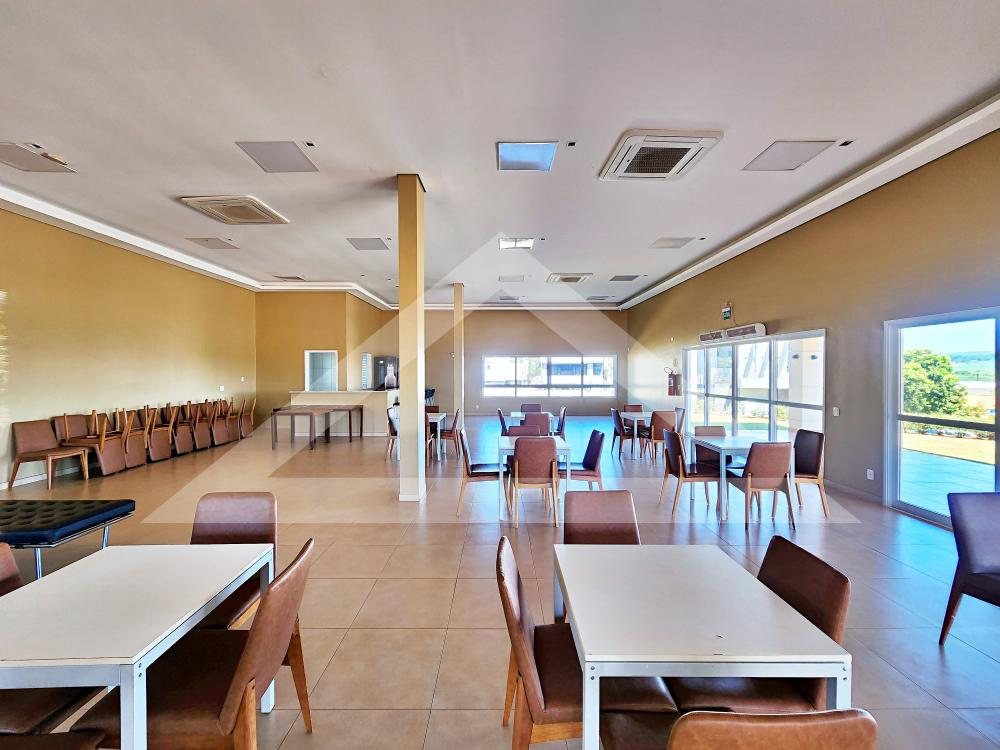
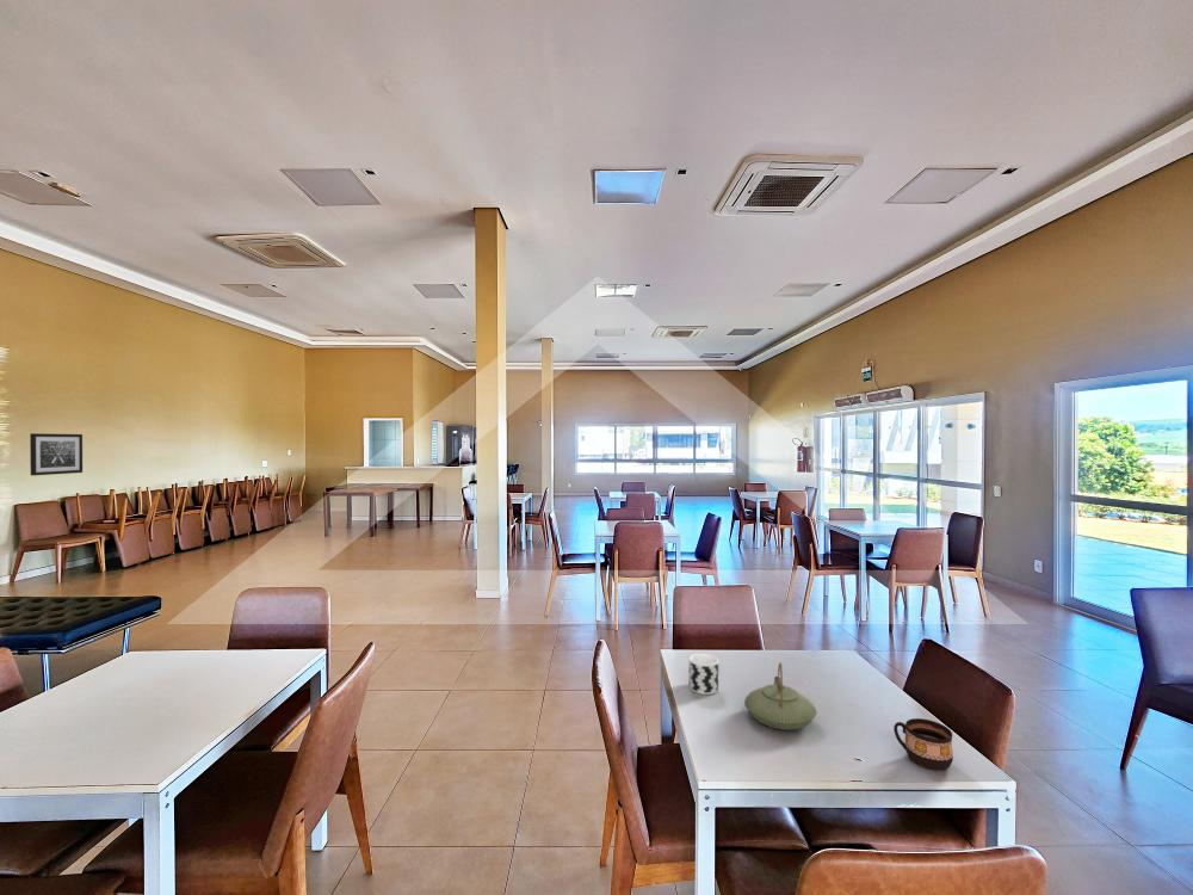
+ wall art (57, 453)
+ cup (703, 671)
+ teapot (779, 689)
+ cup (926, 742)
